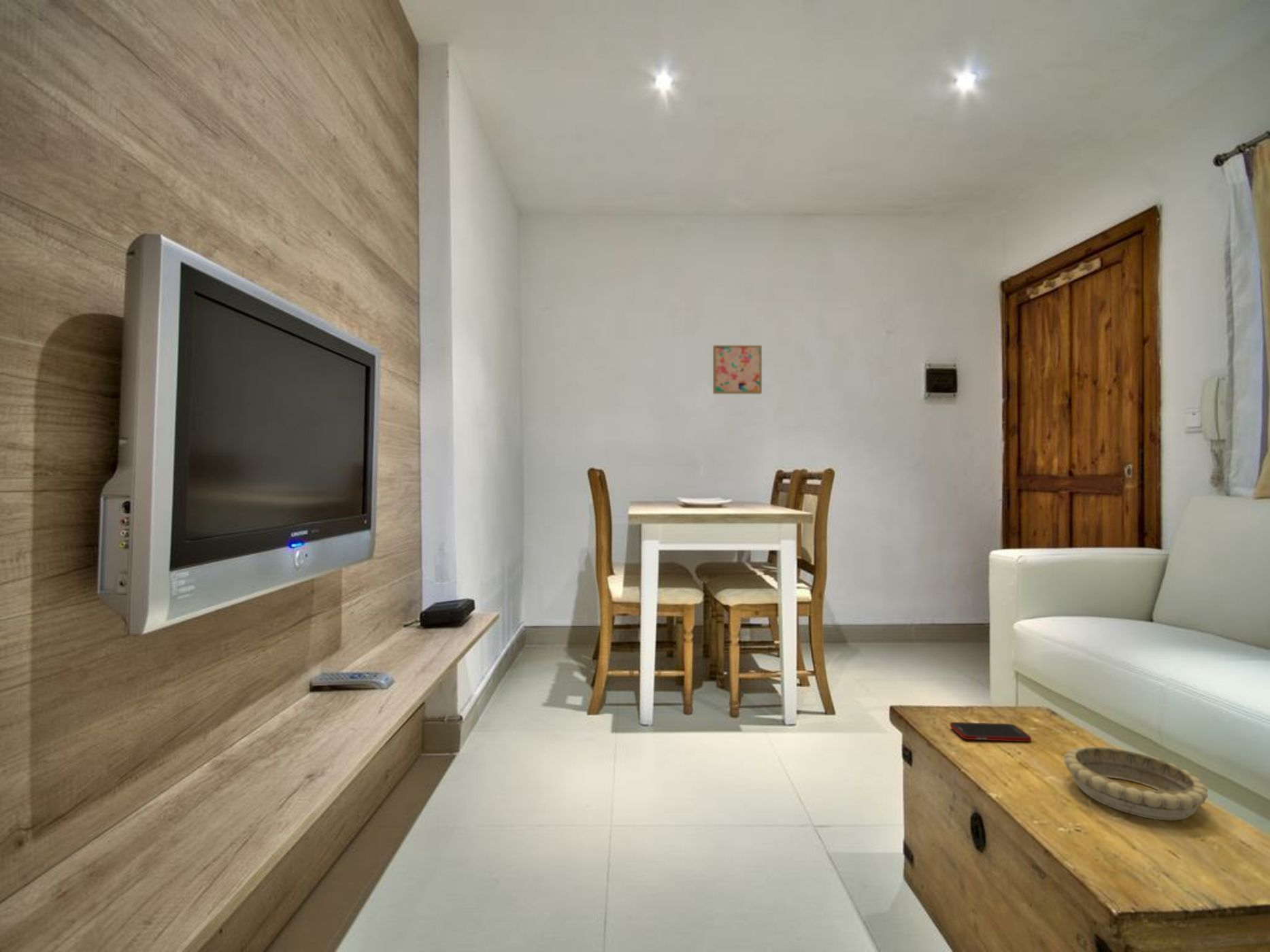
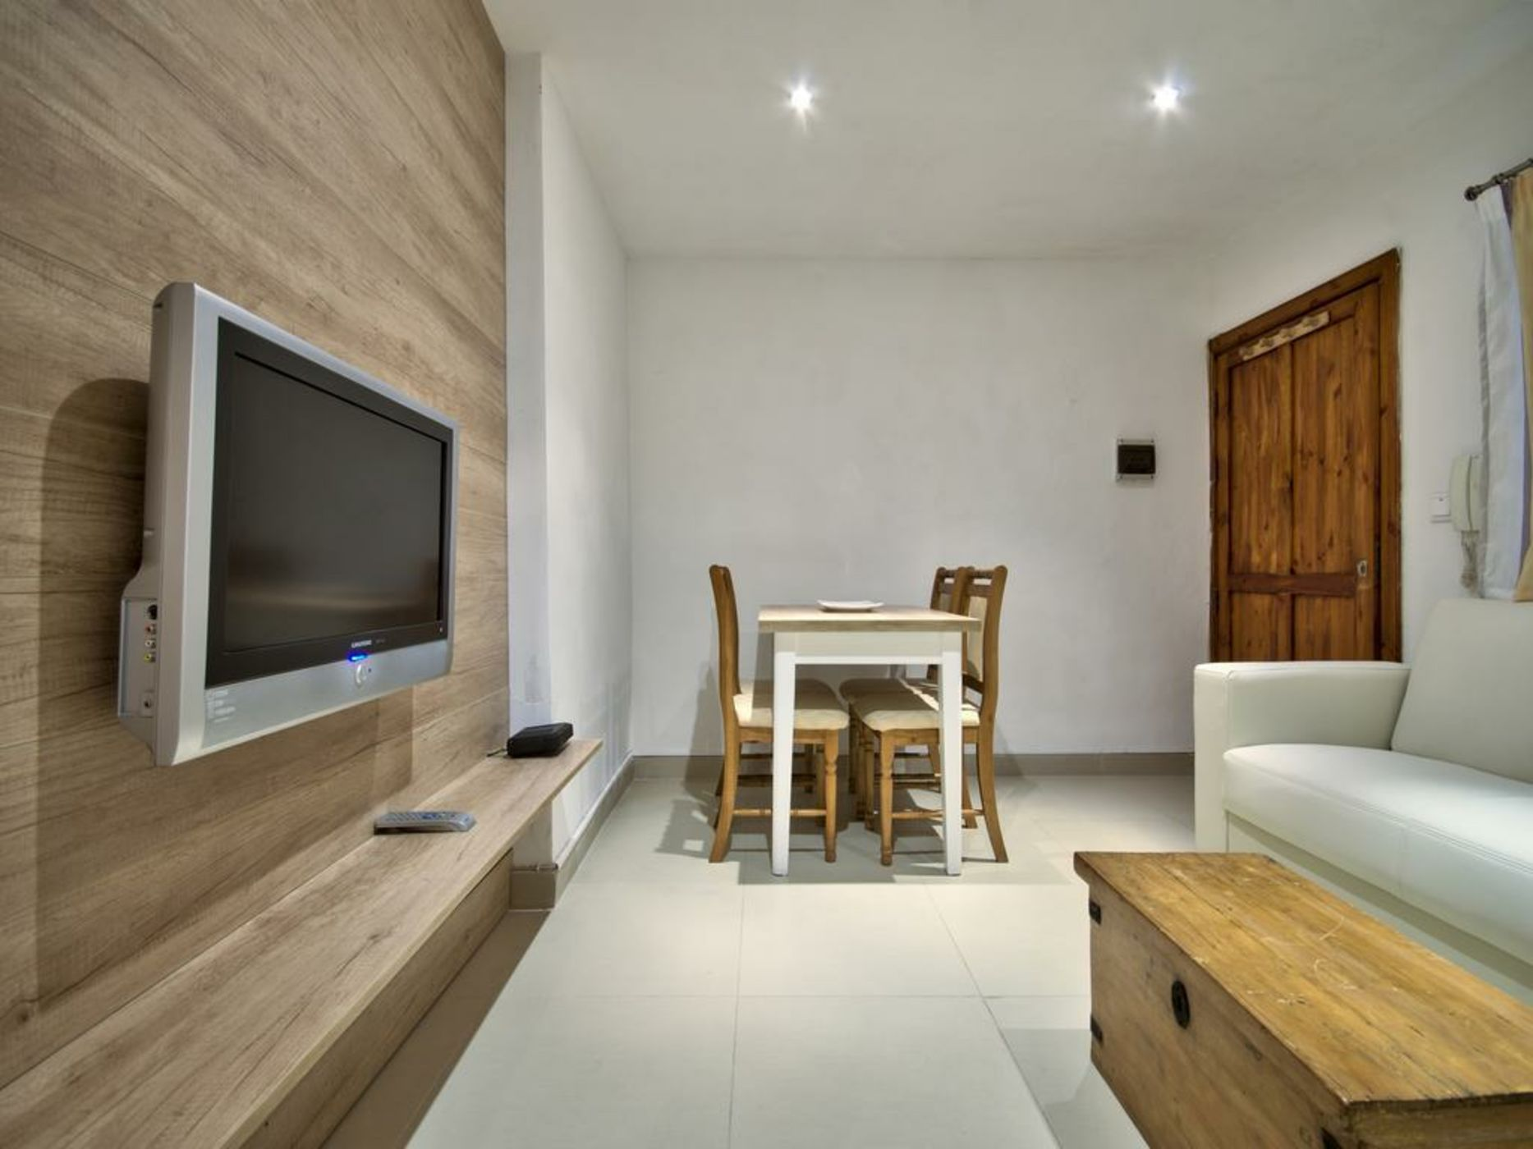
- wall art (737, 369)
- cell phone (989, 732)
- decorative bowl (1131, 781)
